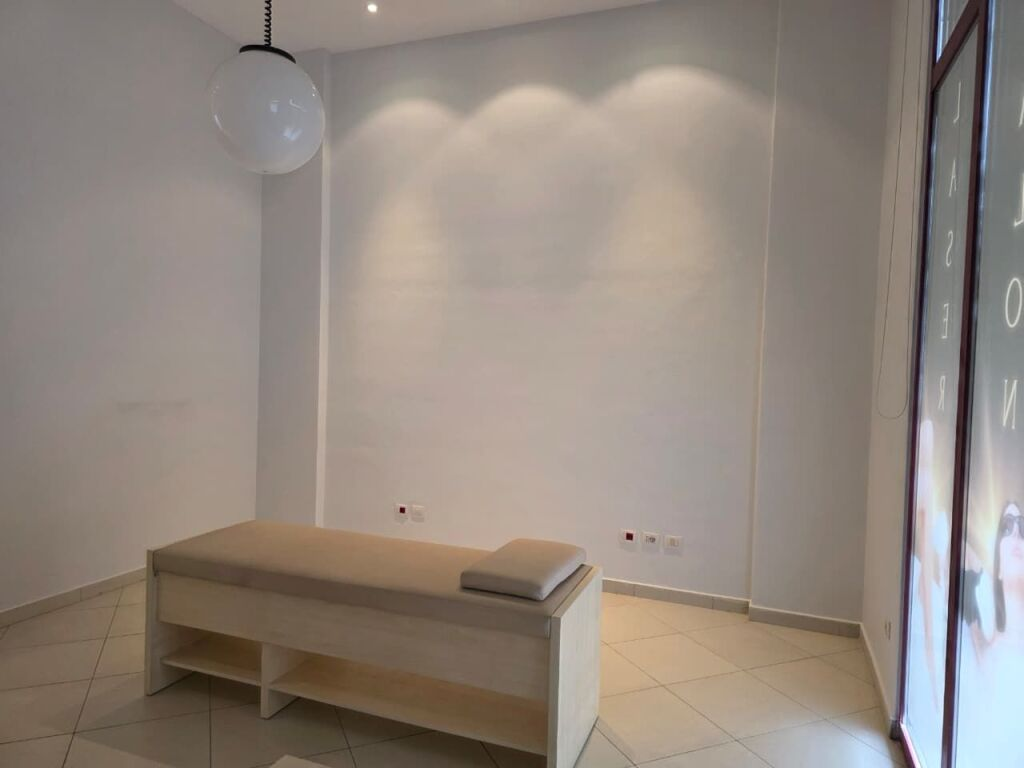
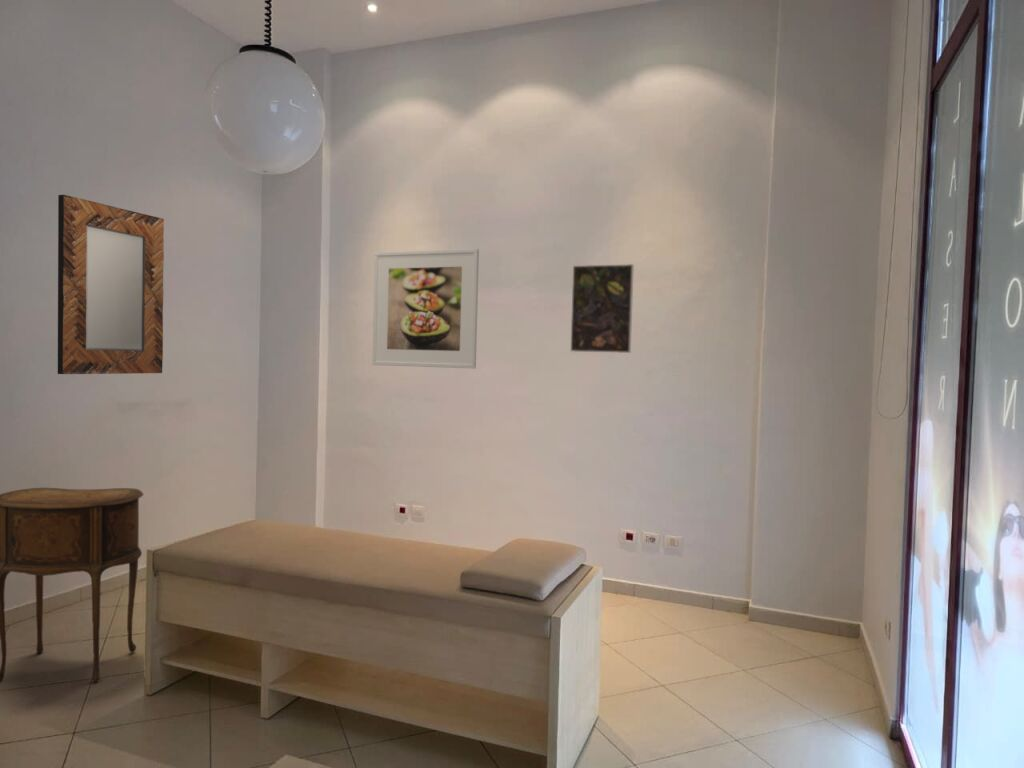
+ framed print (424, 308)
+ side table (66, 572)
+ home mirror (114, 291)
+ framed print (601, 308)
